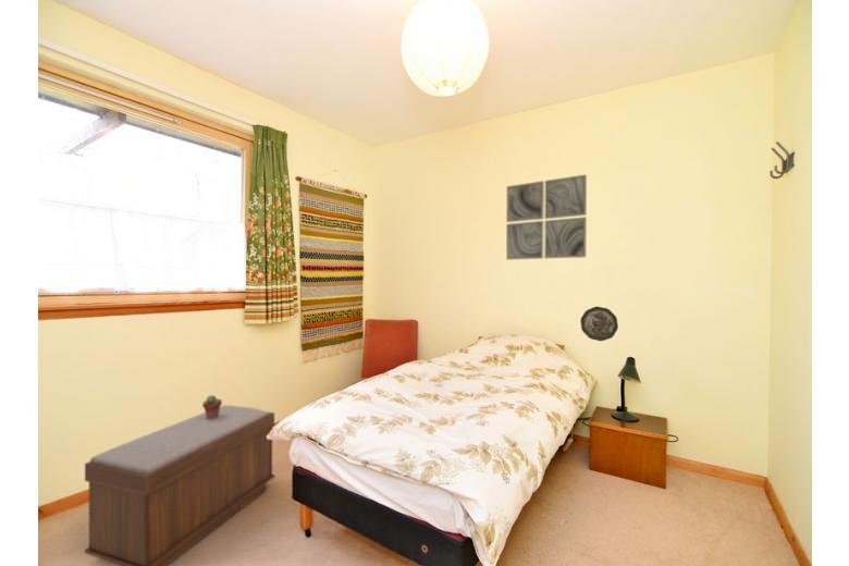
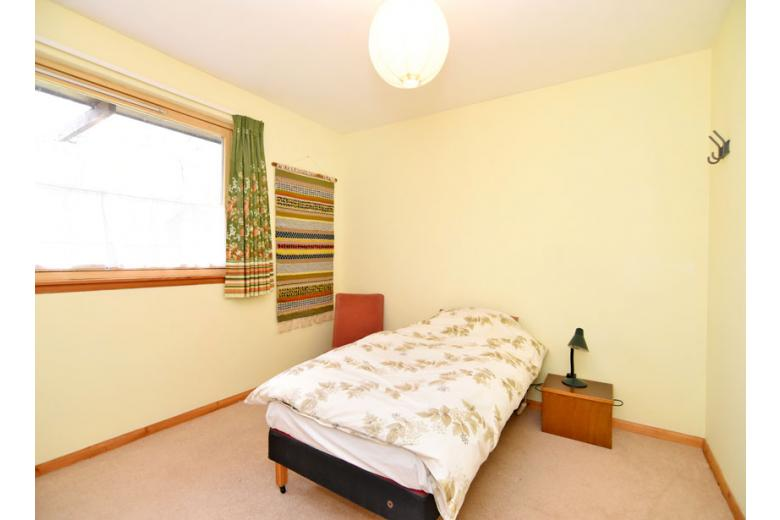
- potted succulent (211, 405)
- bench (194, 473)
- decorative plate (599, 323)
- wall art (545, 221)
